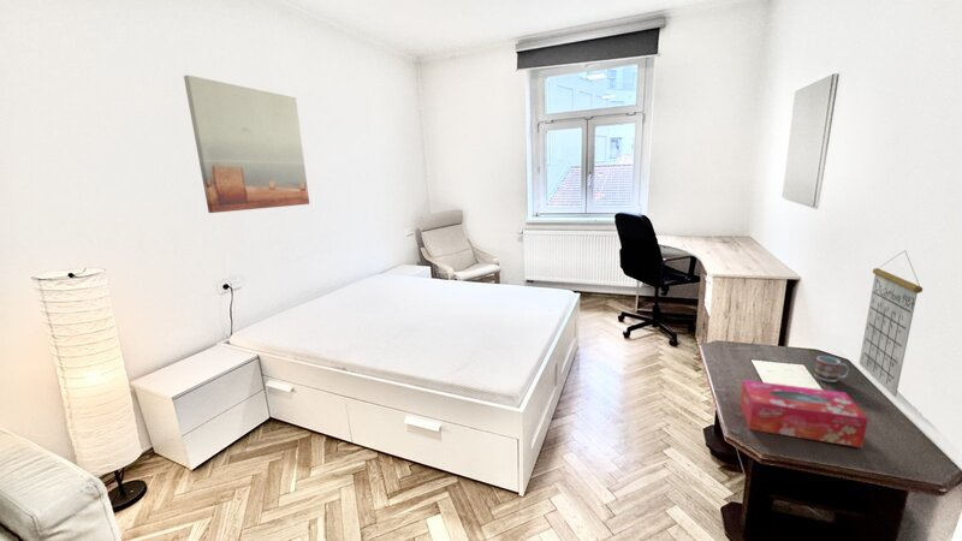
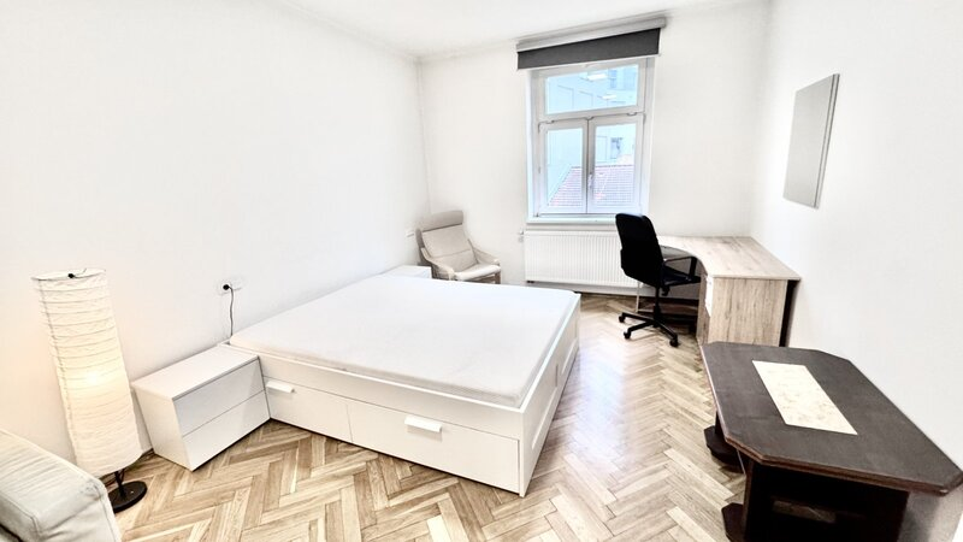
- calendar (887, 316)
- wall art (255, 149)
- tissue box (797, 410)
- cup (831, 369)
